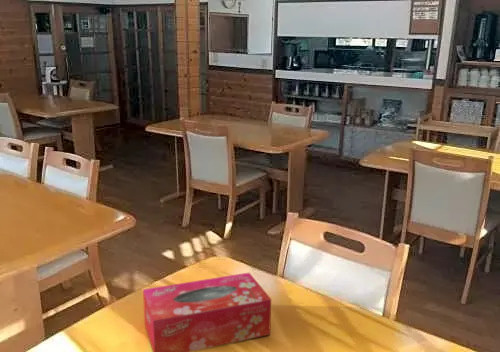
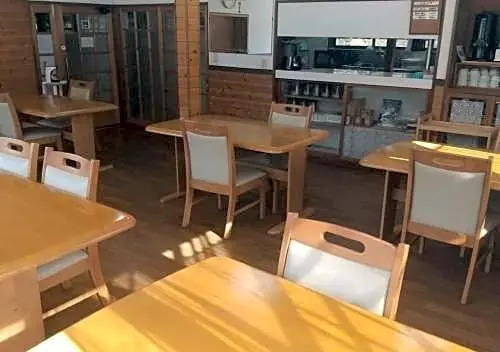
- tissue box (206, 311)
